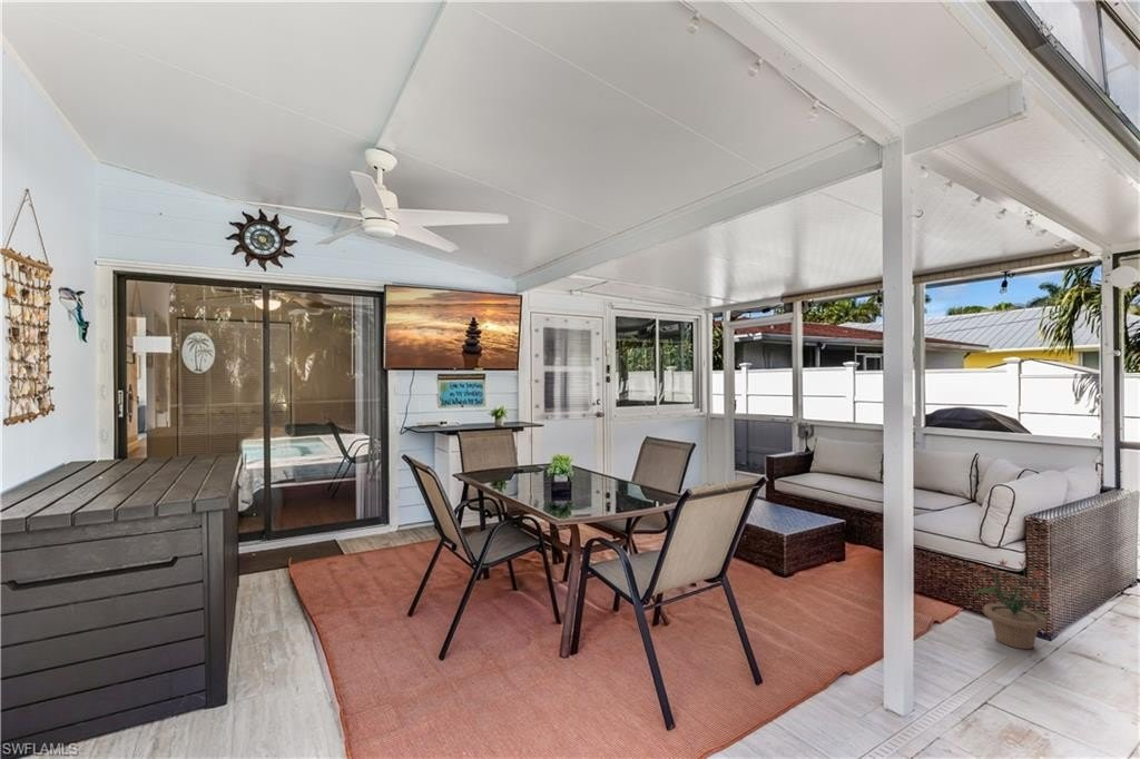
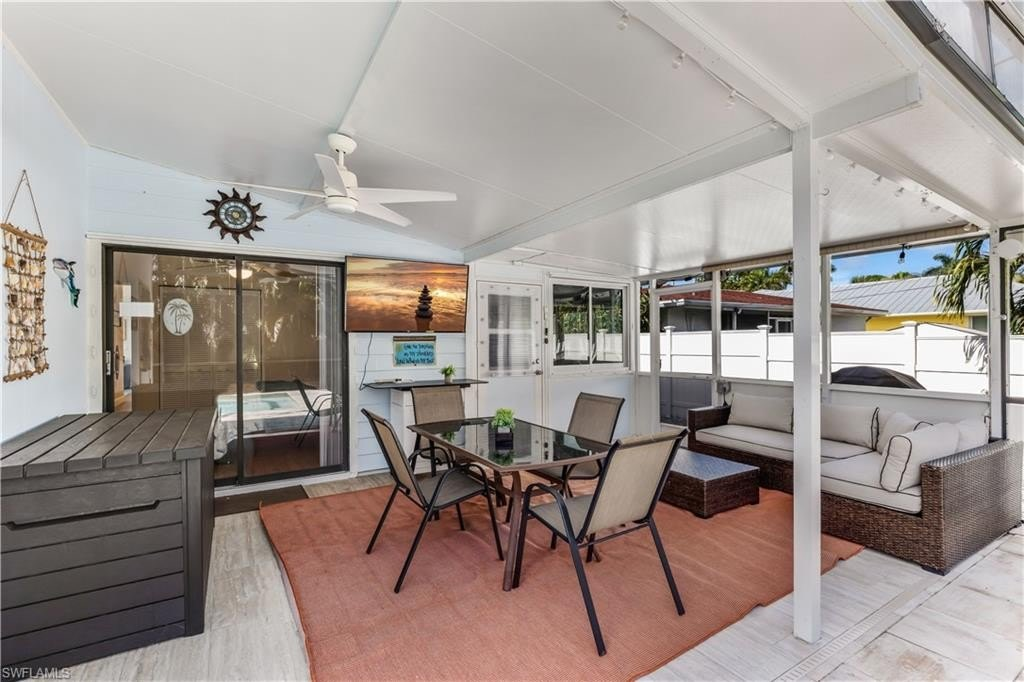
- potted plant (1013, 601)
